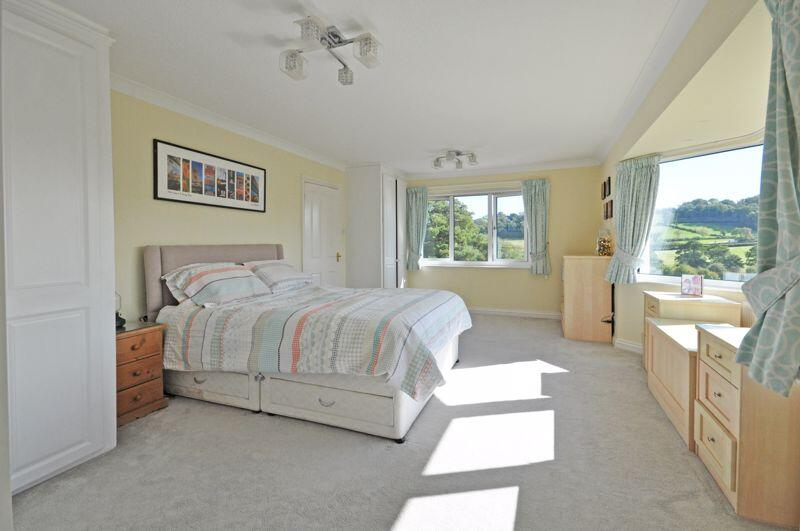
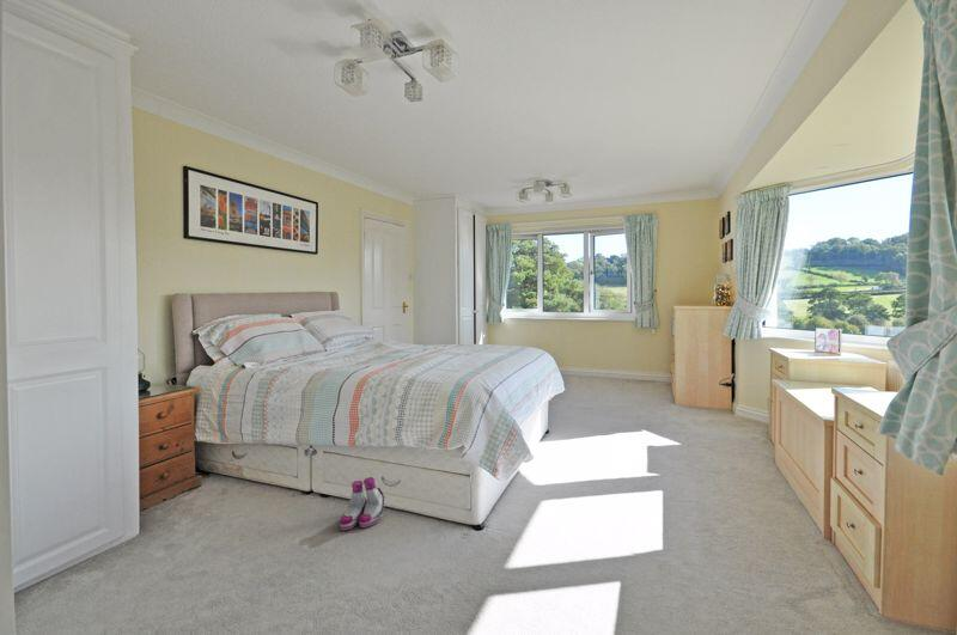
+ boots (361, 500)
